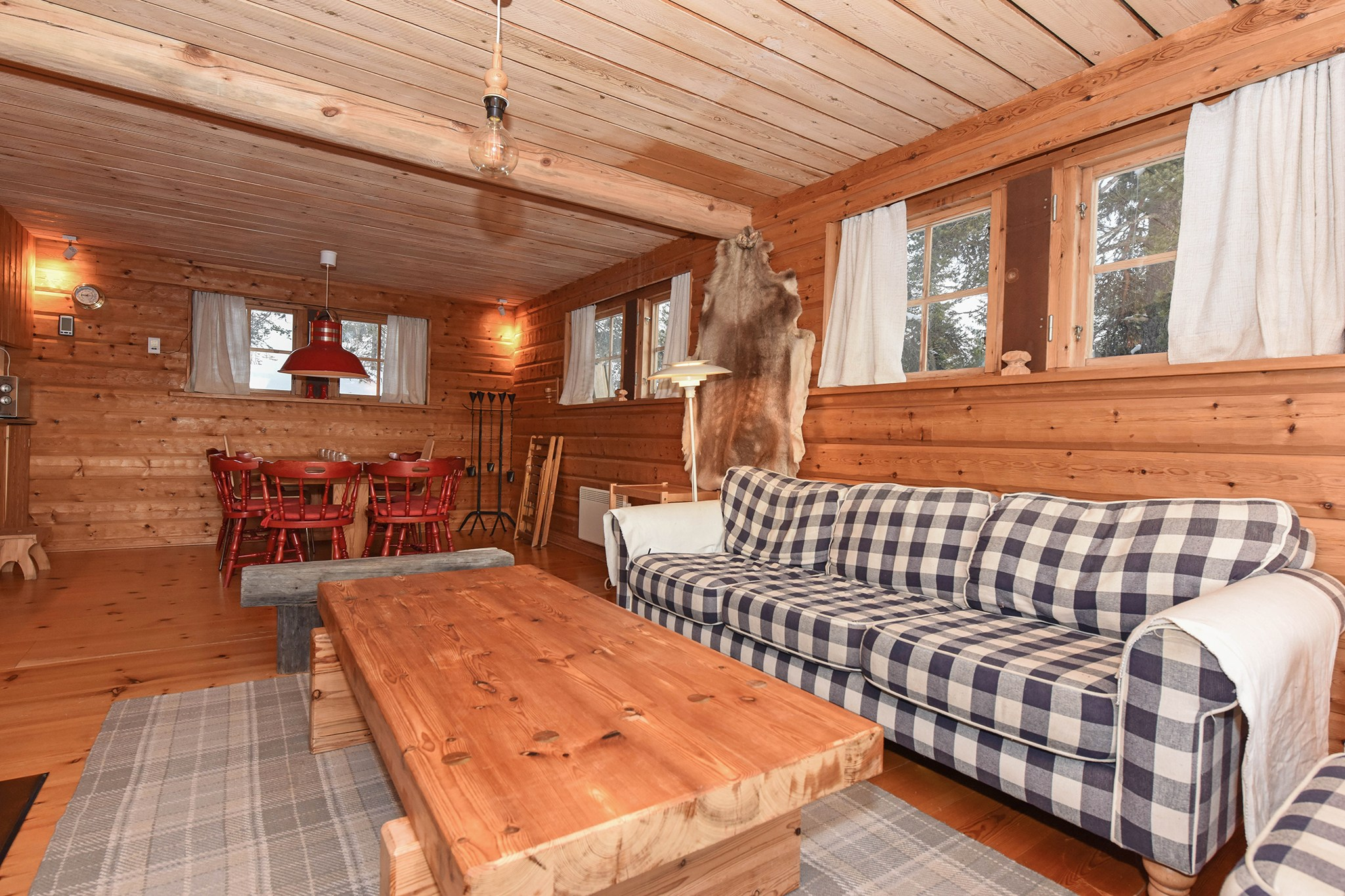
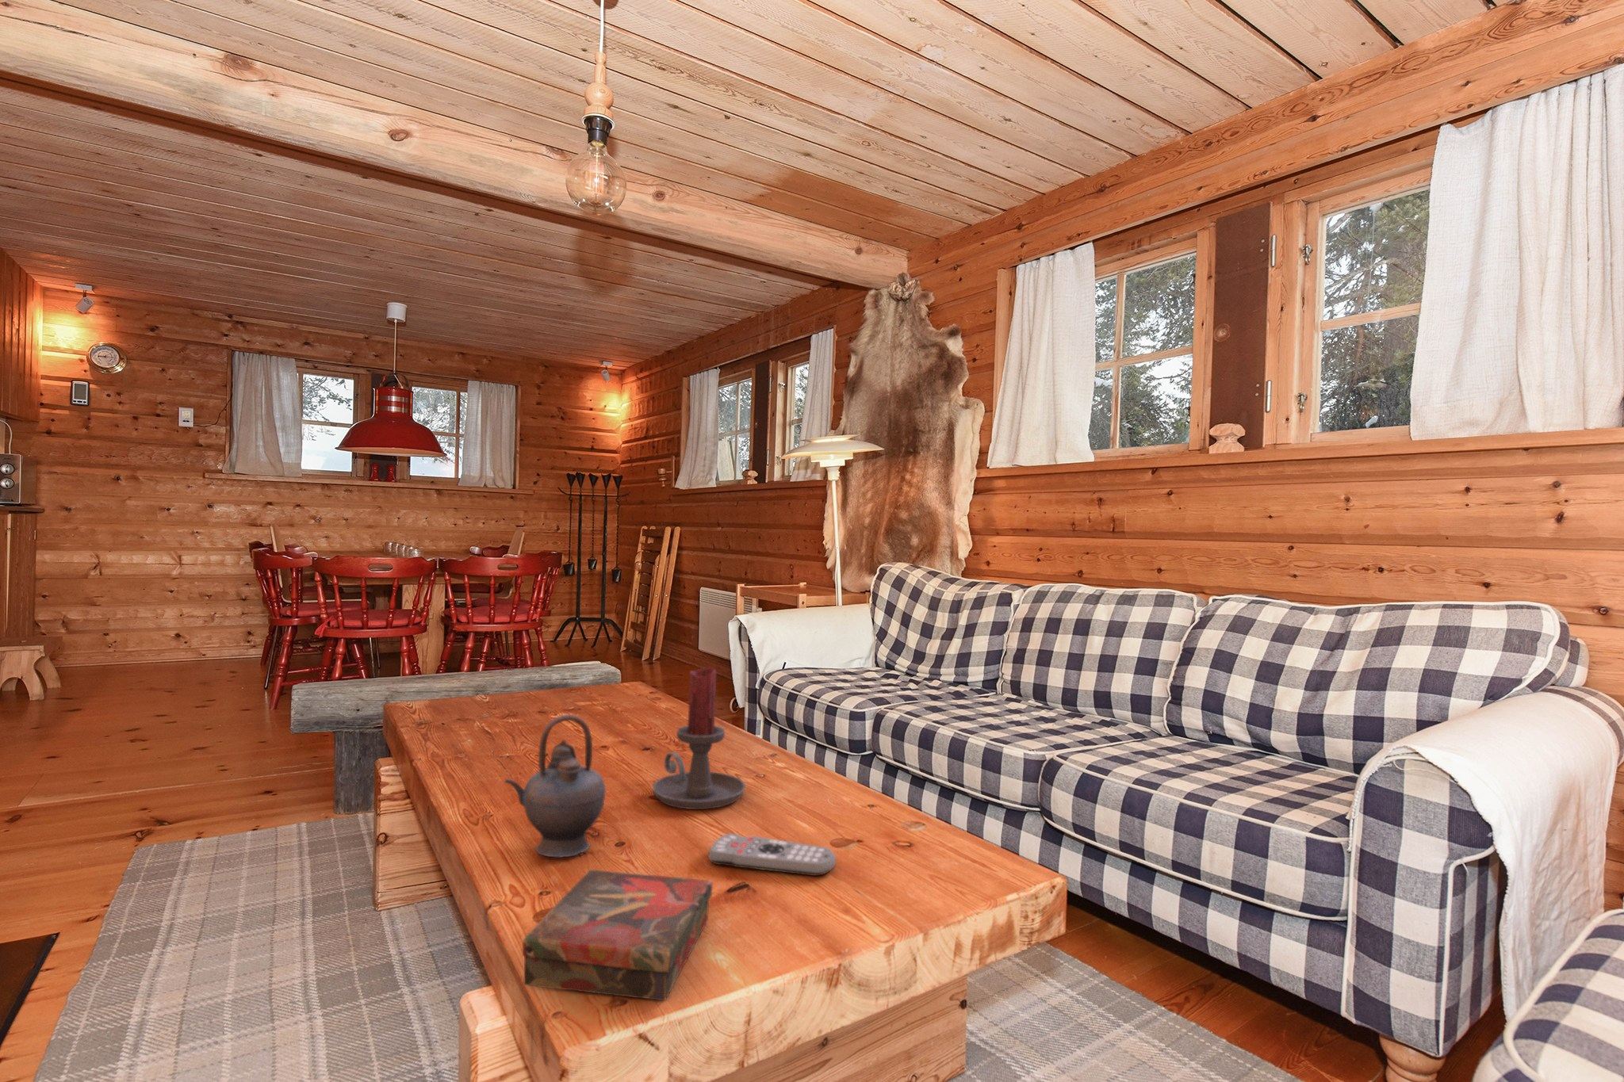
+ teapot (555, 783)
+ remote control (773, 855)
+ candle holder (694, 729)
+ book (625, 929)
